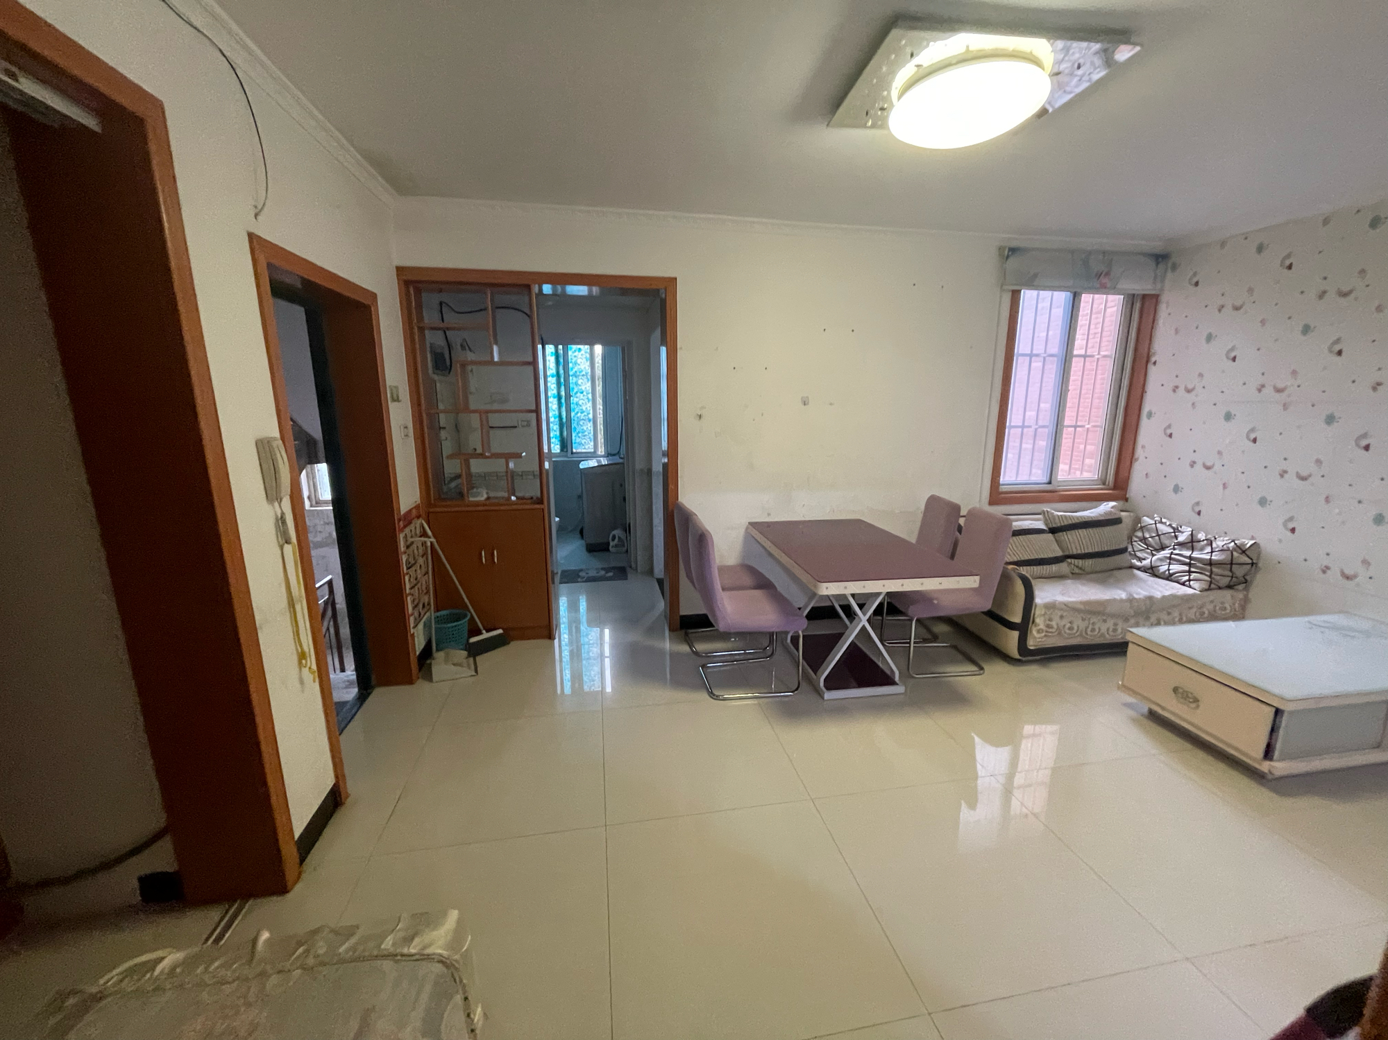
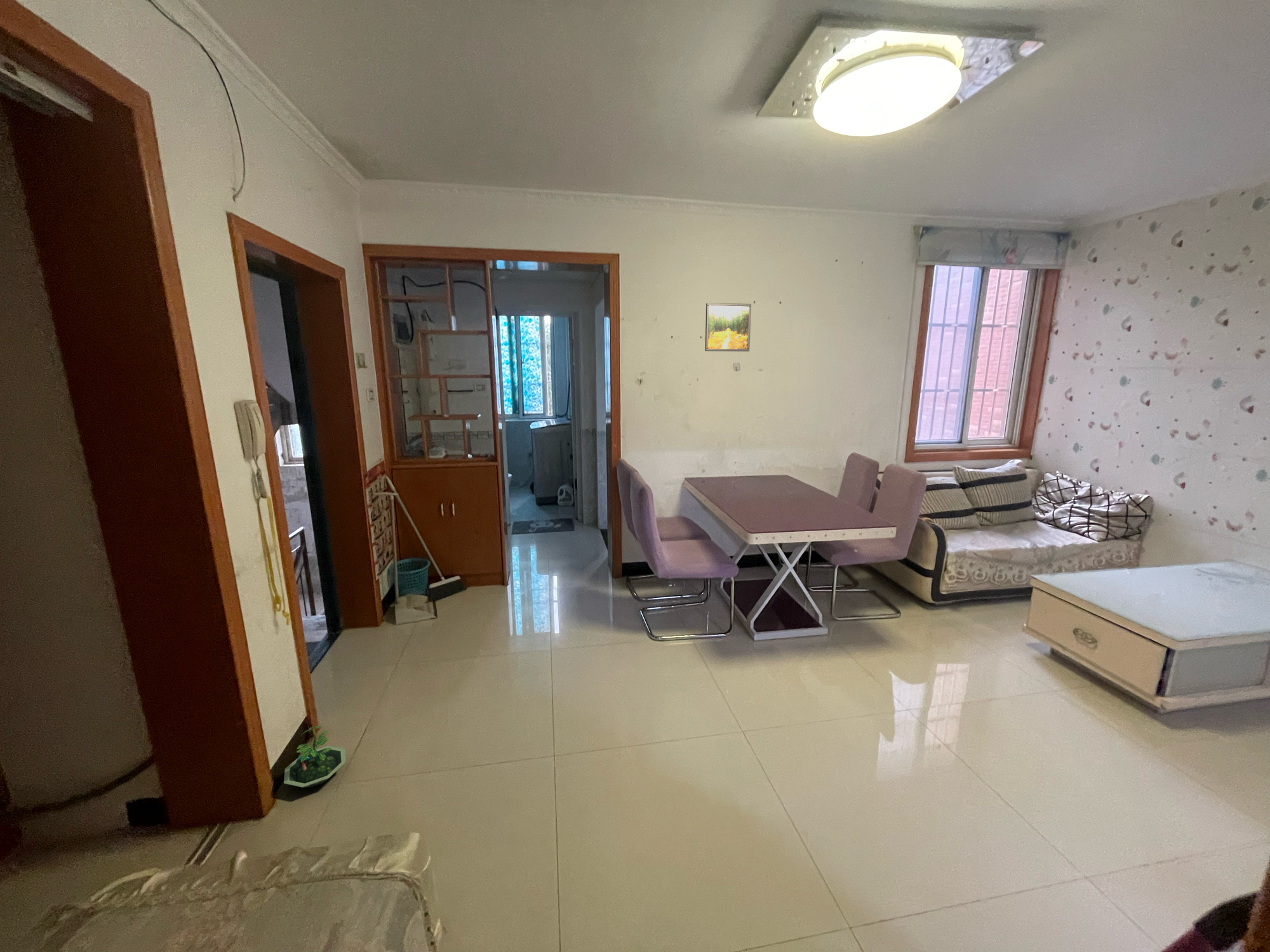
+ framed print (728, 327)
+ terrarium (314, 739)
